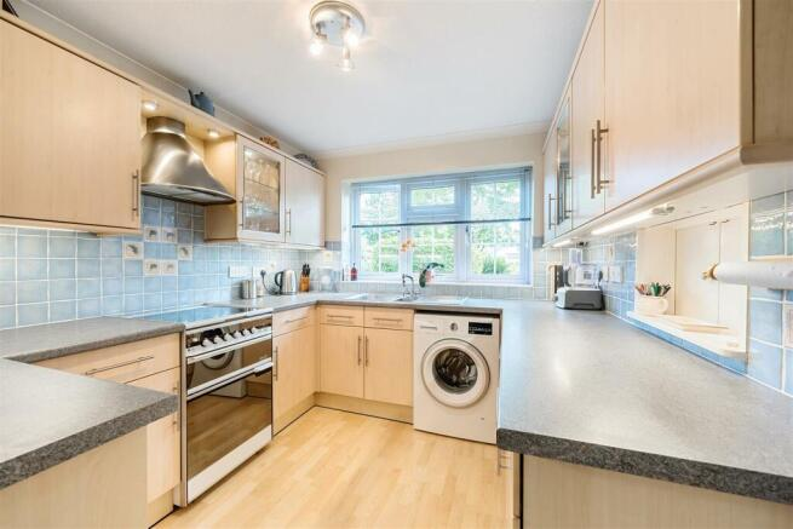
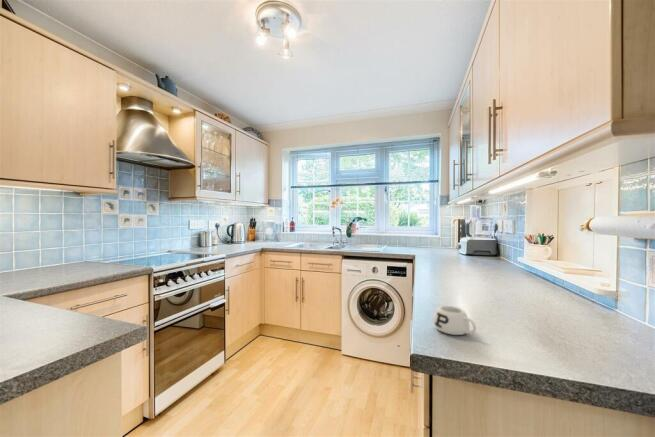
+ mug (455, 321)
